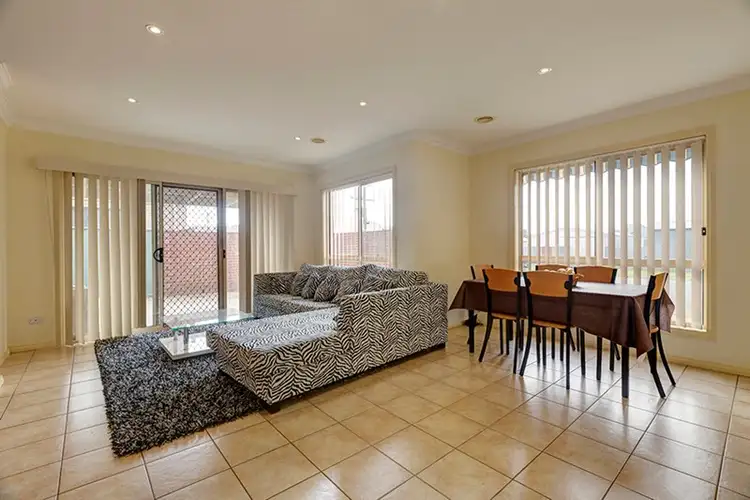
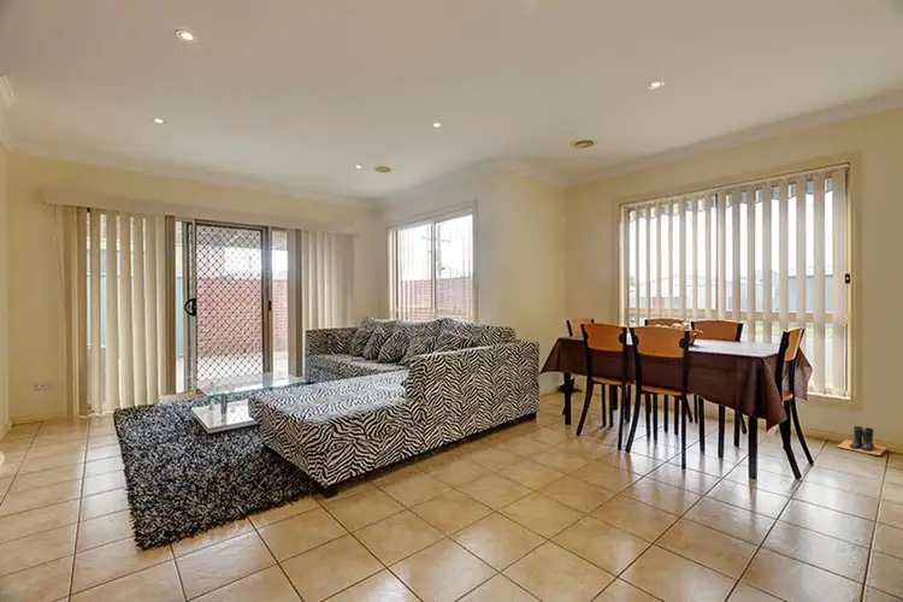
+ boots (861, 438)
